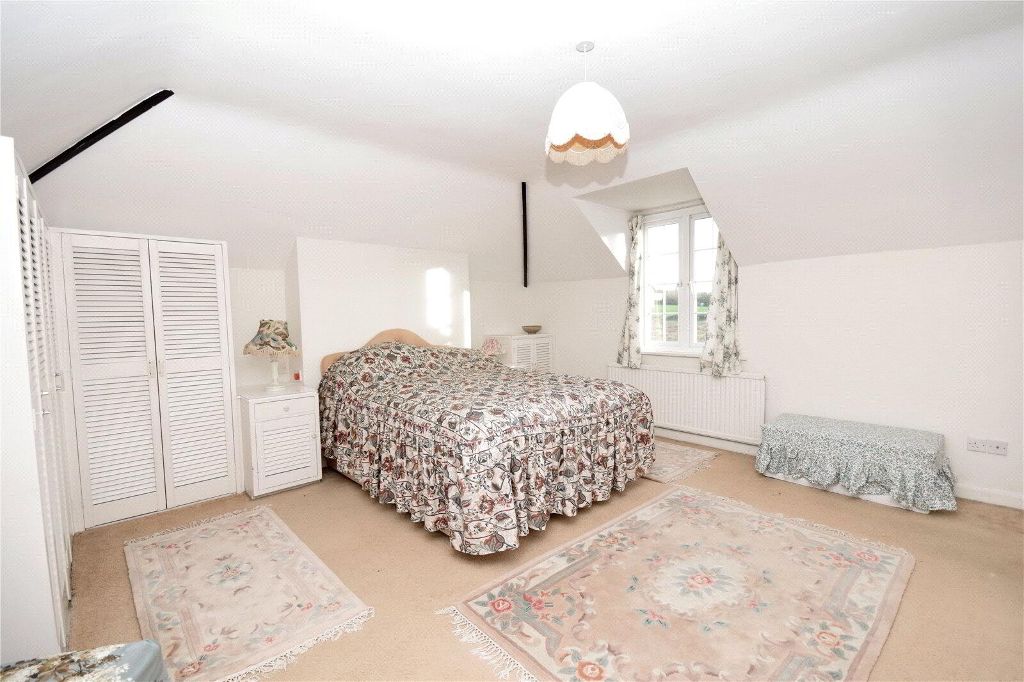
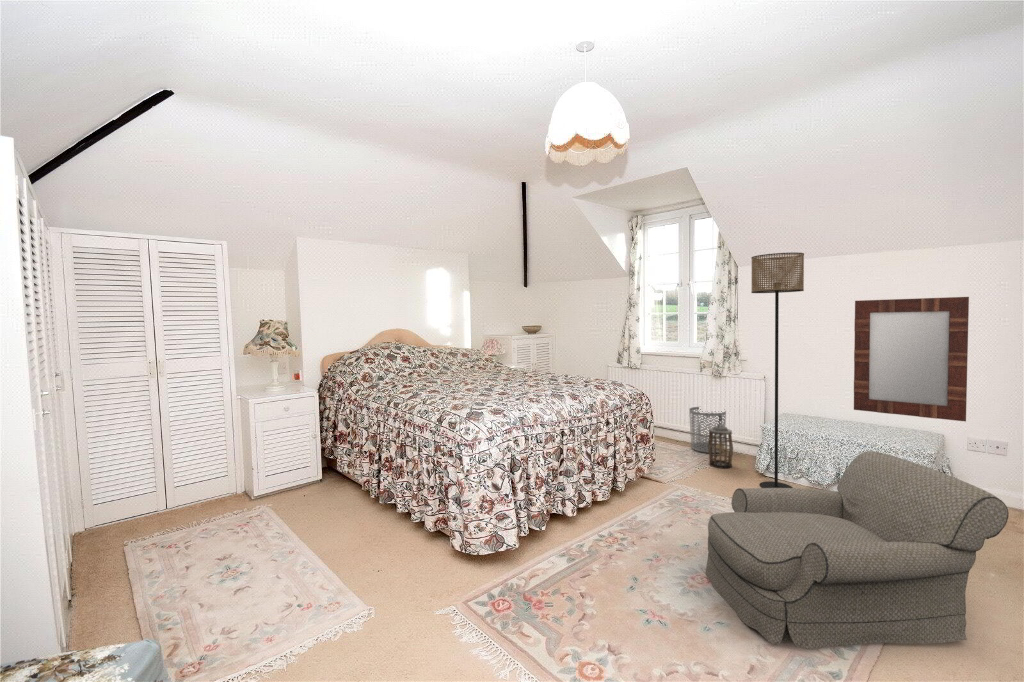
+ floor lamp (776, 372)
+ armchair (829, 532)
+ lantern (720, 440)
+ home mirror (907, 357)
+ waste bin (706, 429)
